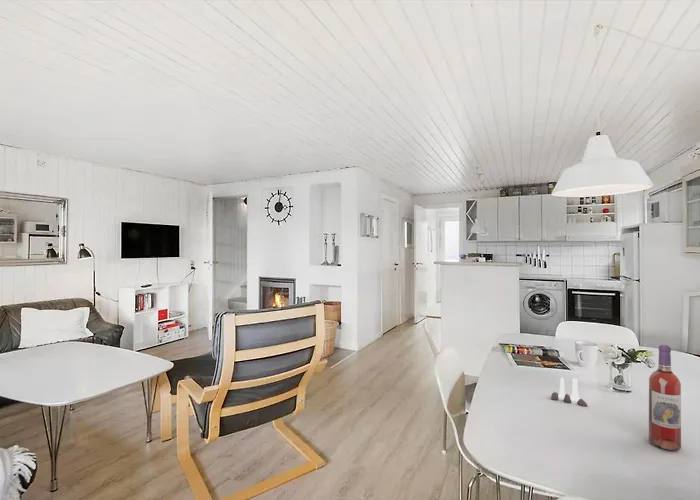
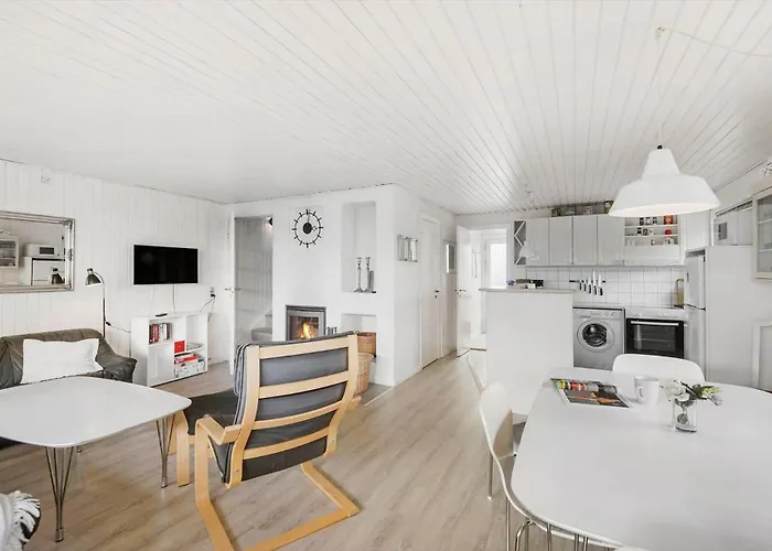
- wine bottle (664, 395)
- salt and pepper shaker set (572, 389)
